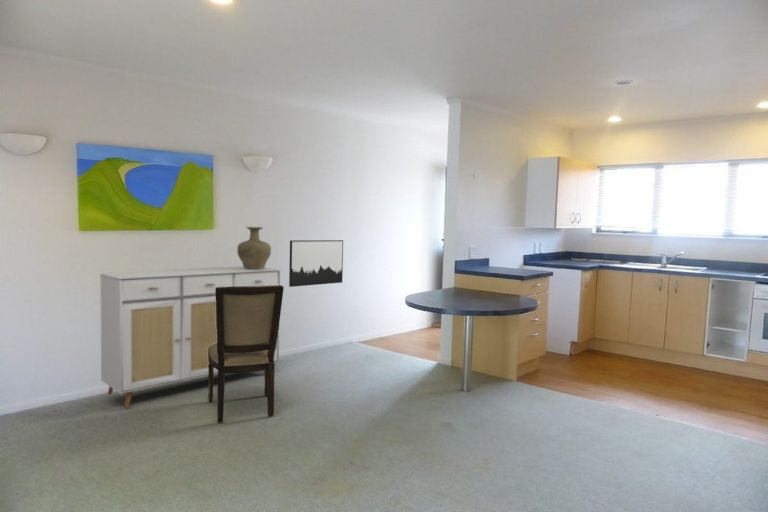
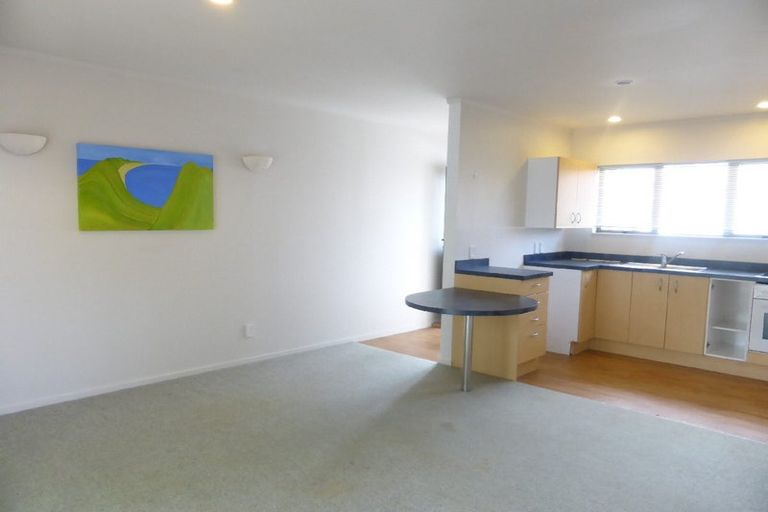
- sideboard (197, 327)
- wall art (317, 262)
- vase (254, 248)
- dining chair (244, 346)
